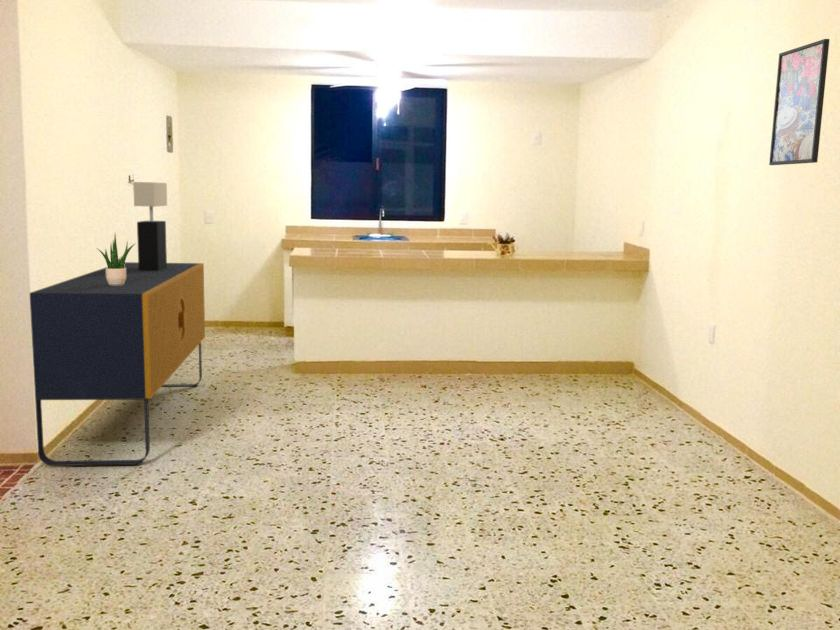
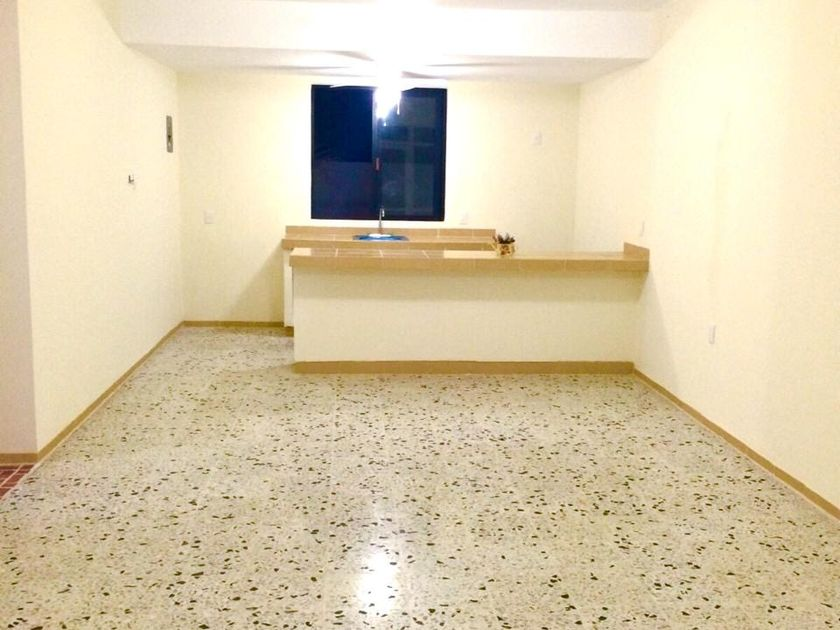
- table lamp (151, 225)
- sideboard (136, 348)
- potted plant (116, 258)
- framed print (797, 105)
